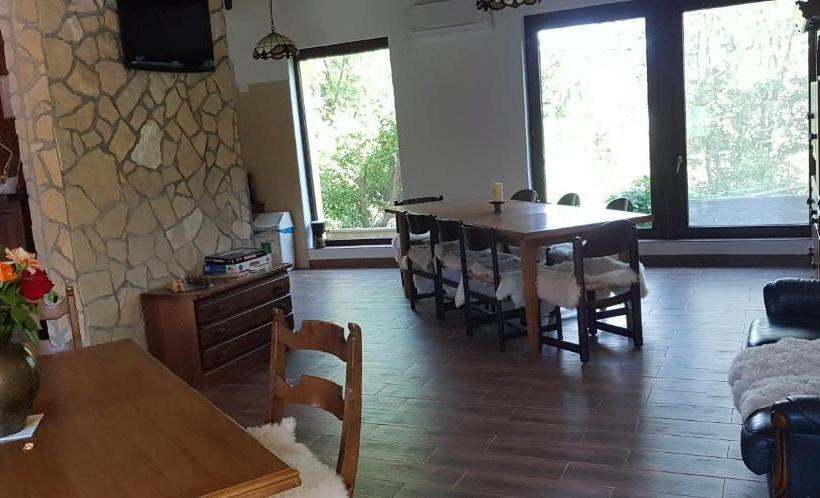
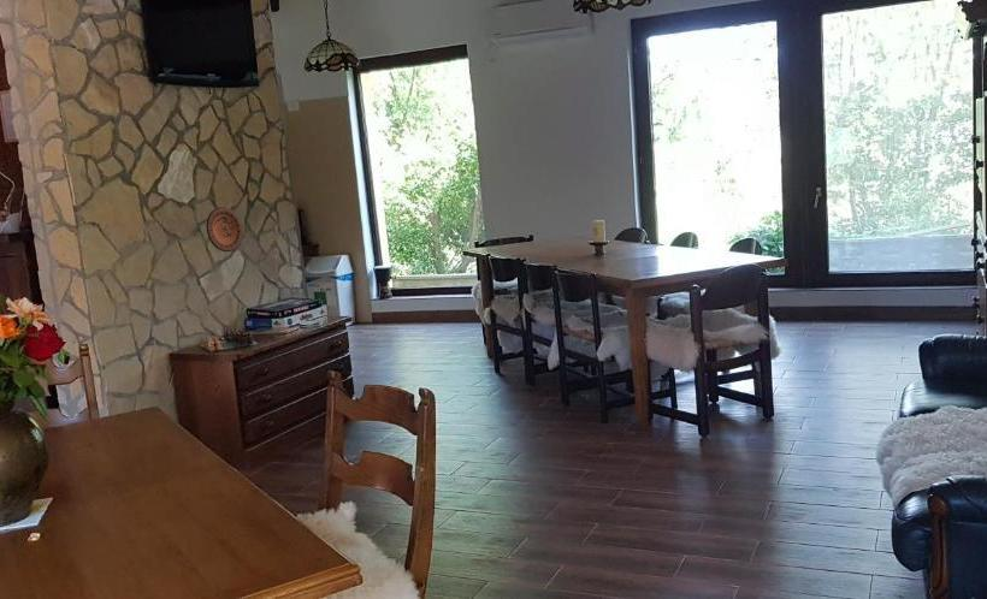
+ decorative plate (224, 229)
